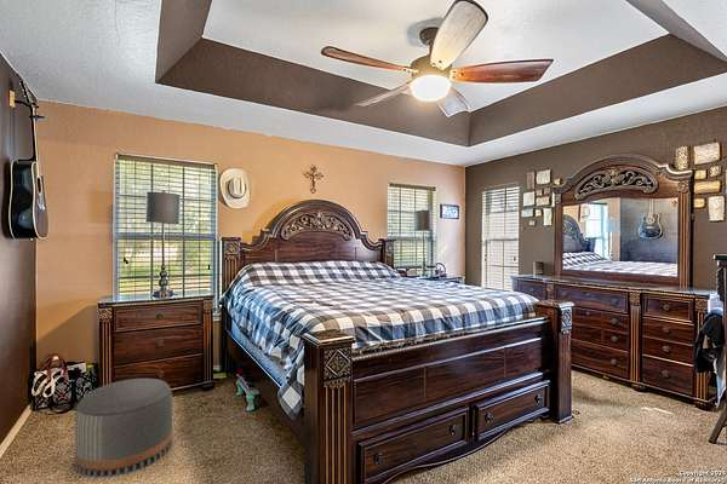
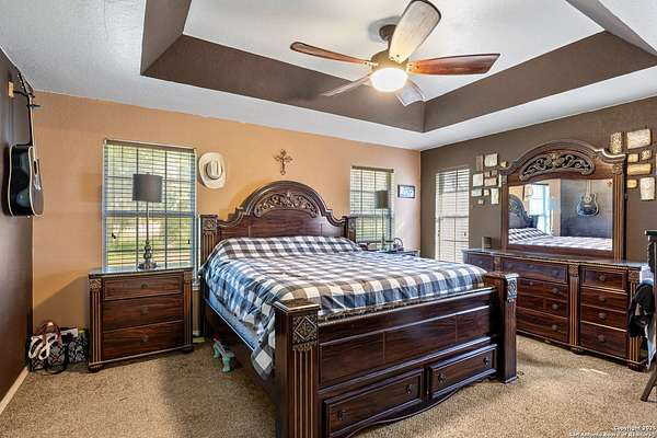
- pouf (126, 419)
